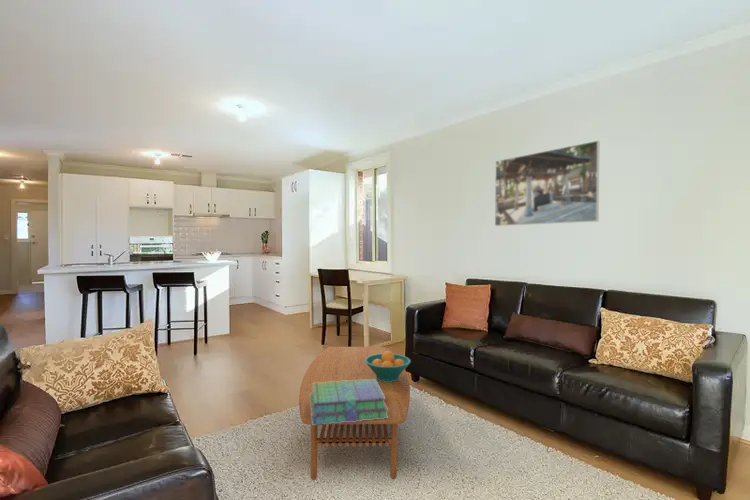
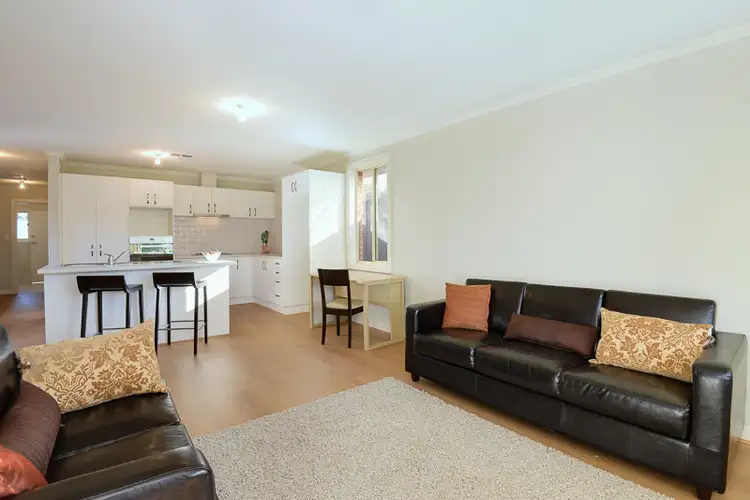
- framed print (541, 188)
- fruit bowl (387, 364)
- coffee table (356, 421)
- stack of books (347, 398)
